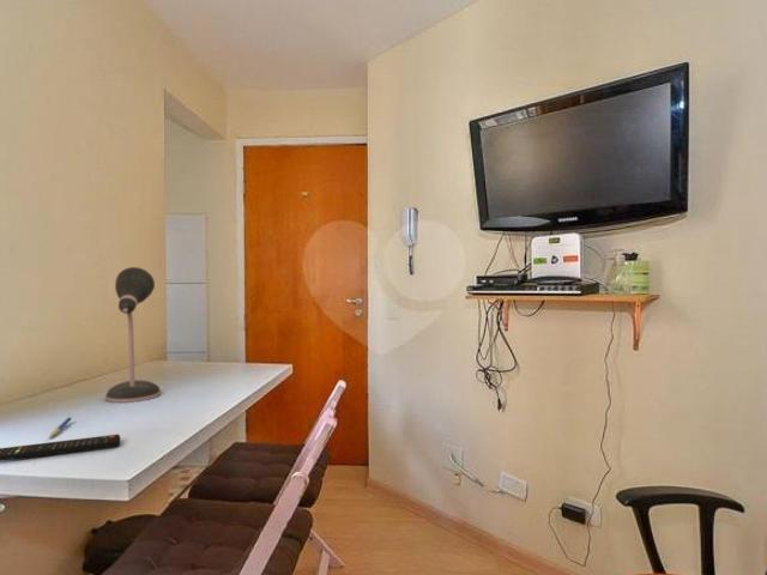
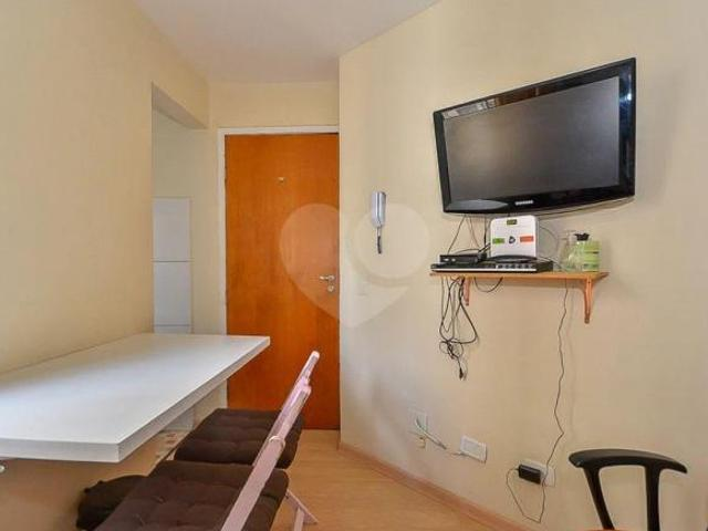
- pen (60, 426)
- desk lamp (131, 332)
- remote control (54, 448)
